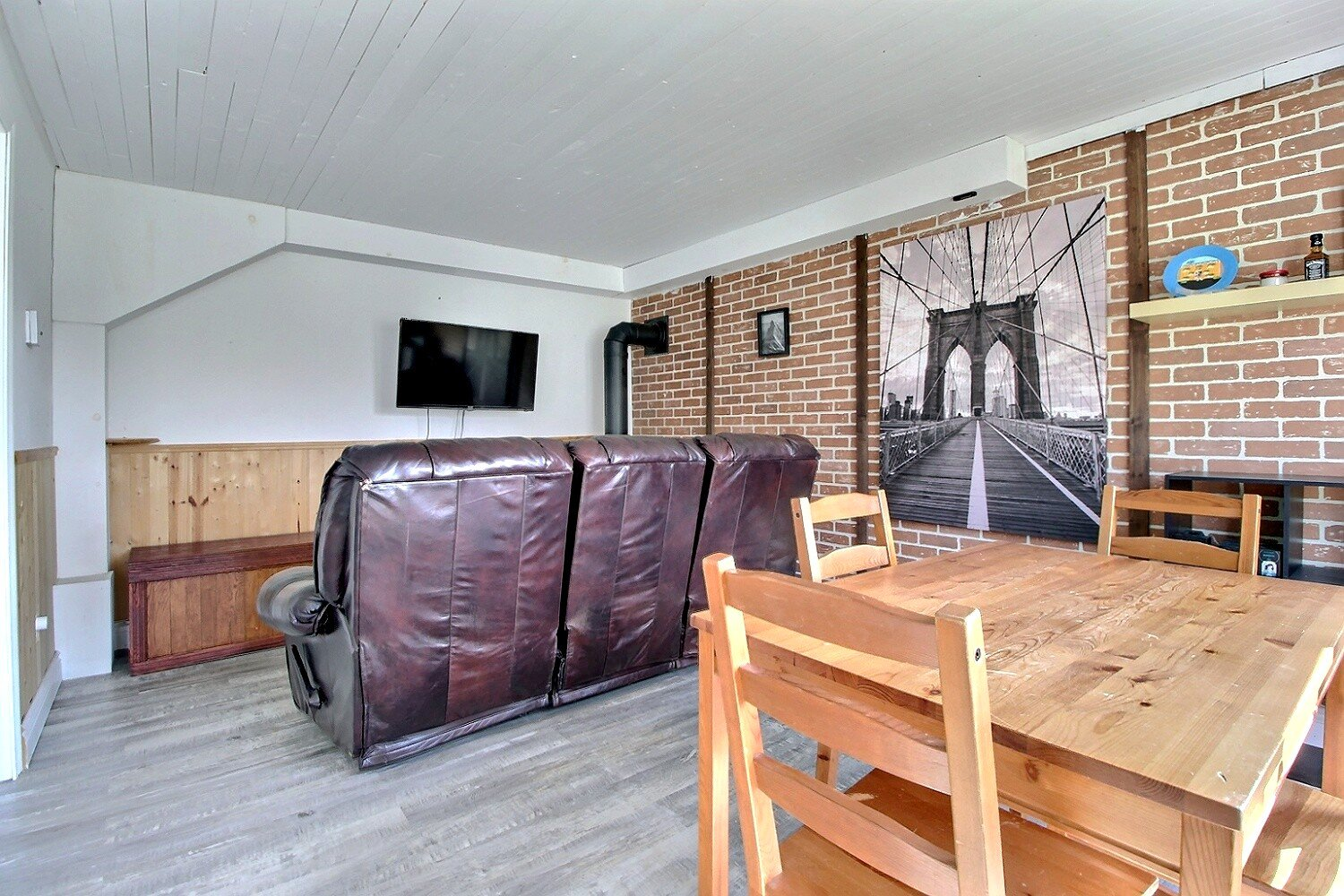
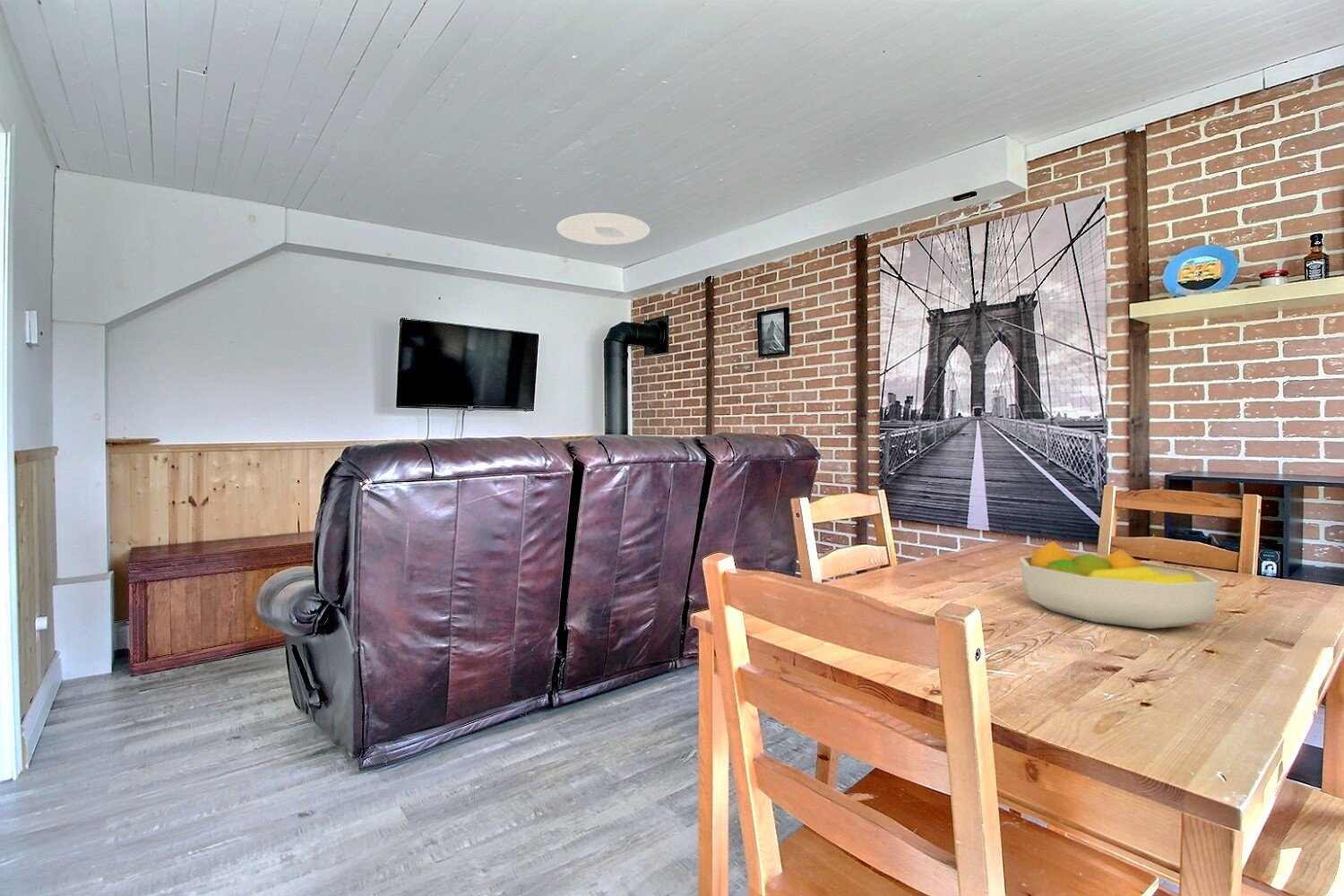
+ fruit bowl (1109, 581)
+ ceiling light (603, 225)
